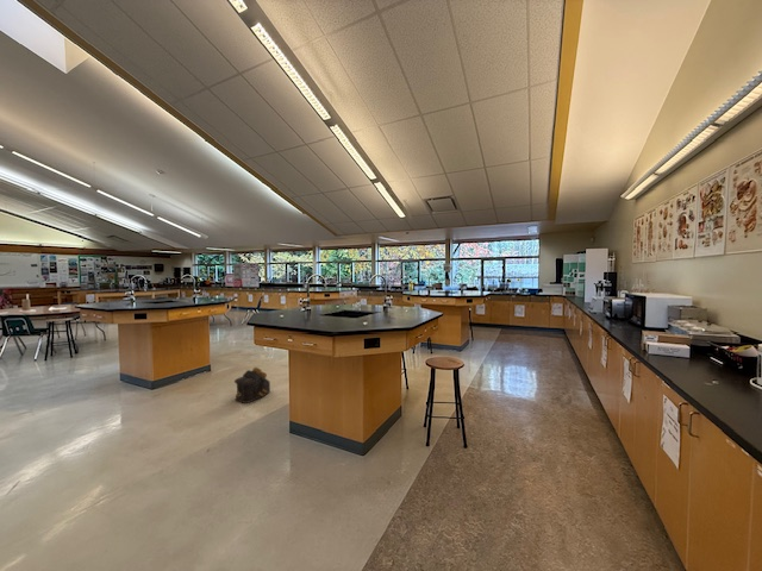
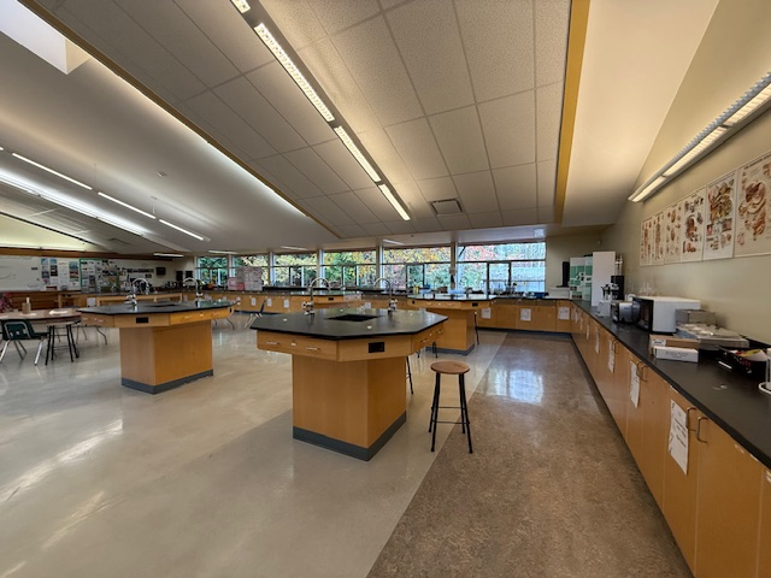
- backpack (252, 382)
